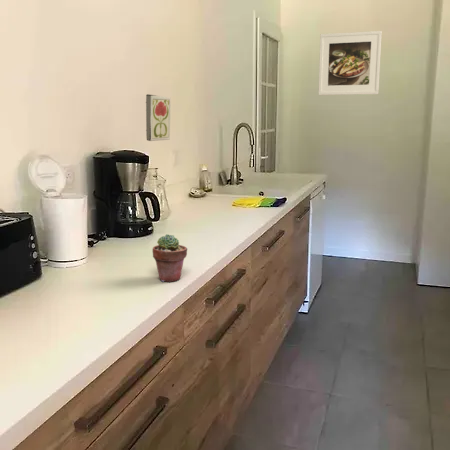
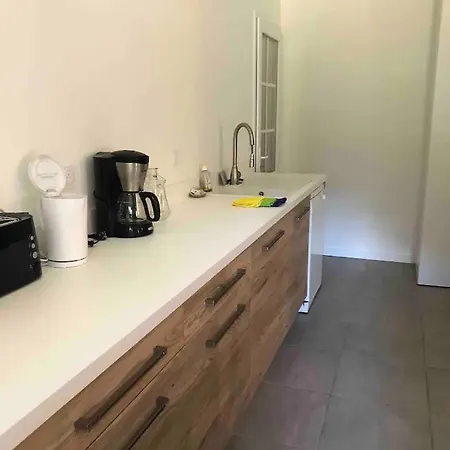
- decorative tile (159, 118)
- potted succulent (169, 256)
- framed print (349, 64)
